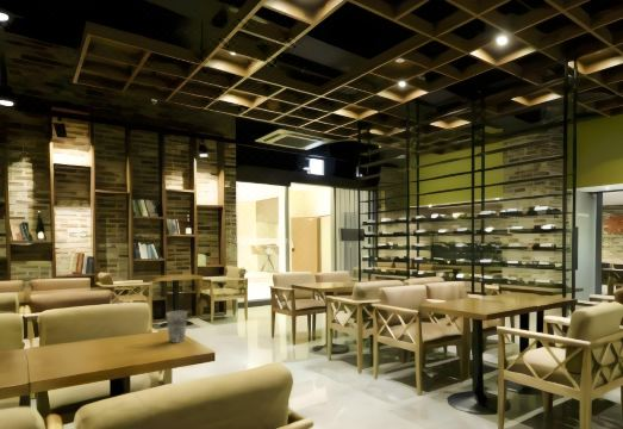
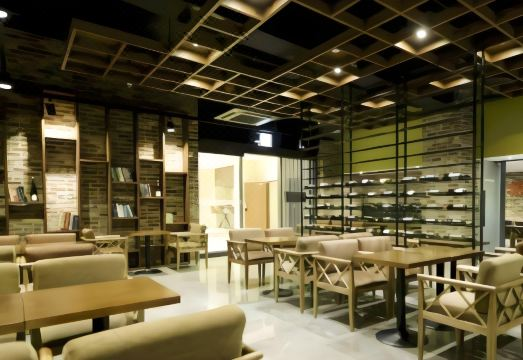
- cup (176, 327)
